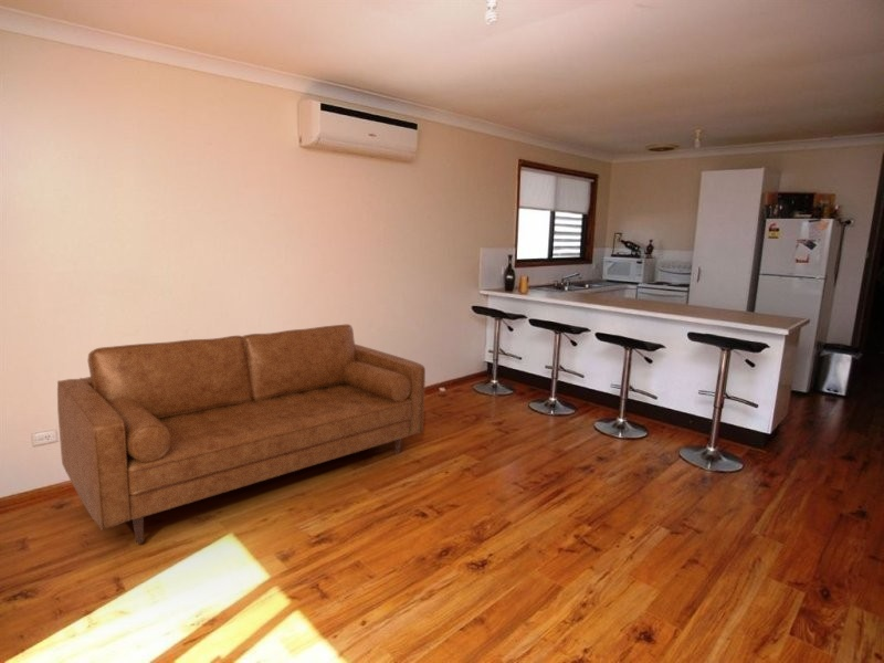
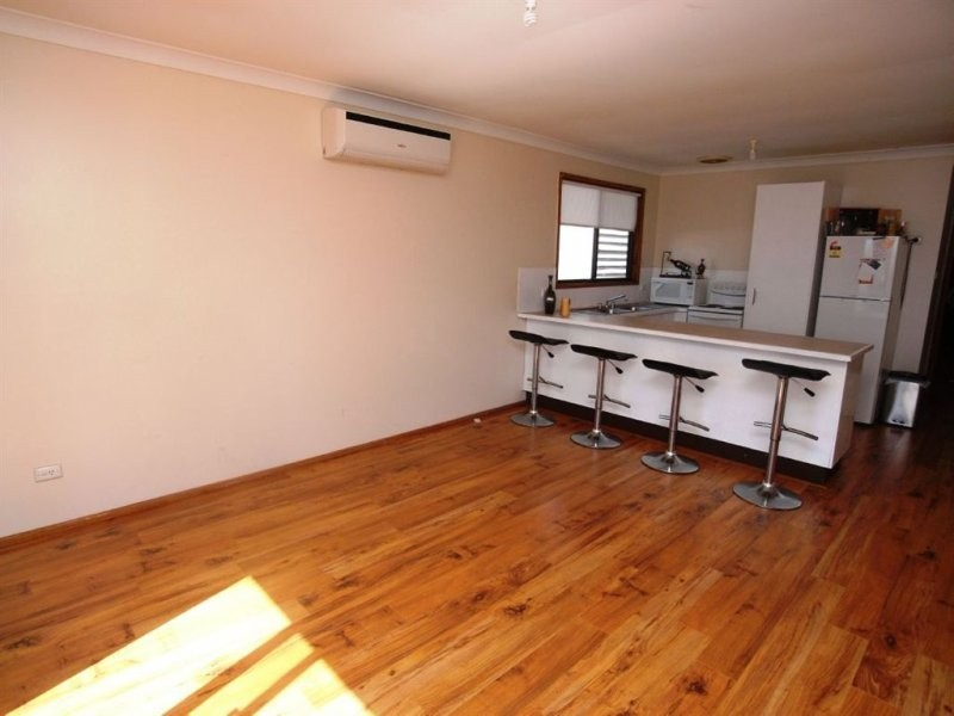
- sofa (261, 406)
